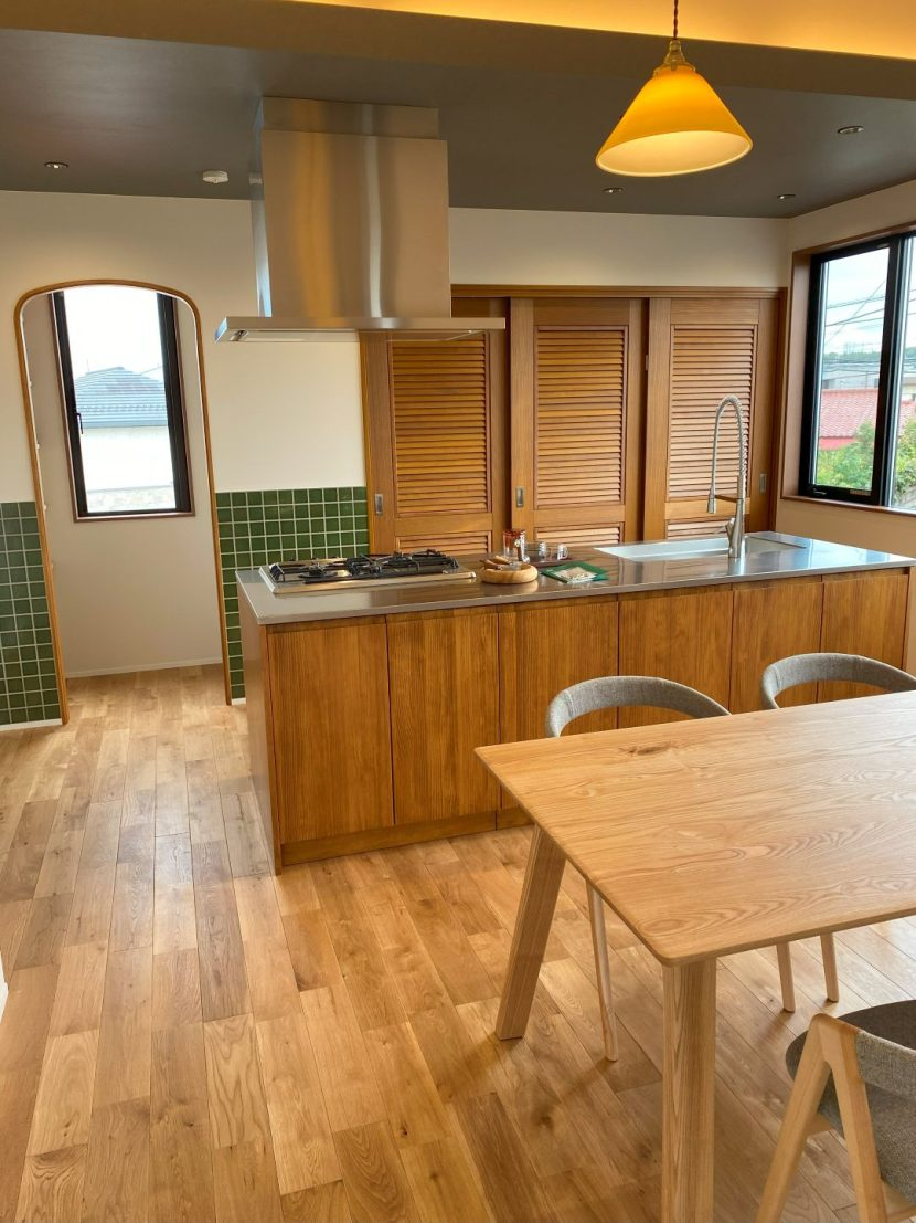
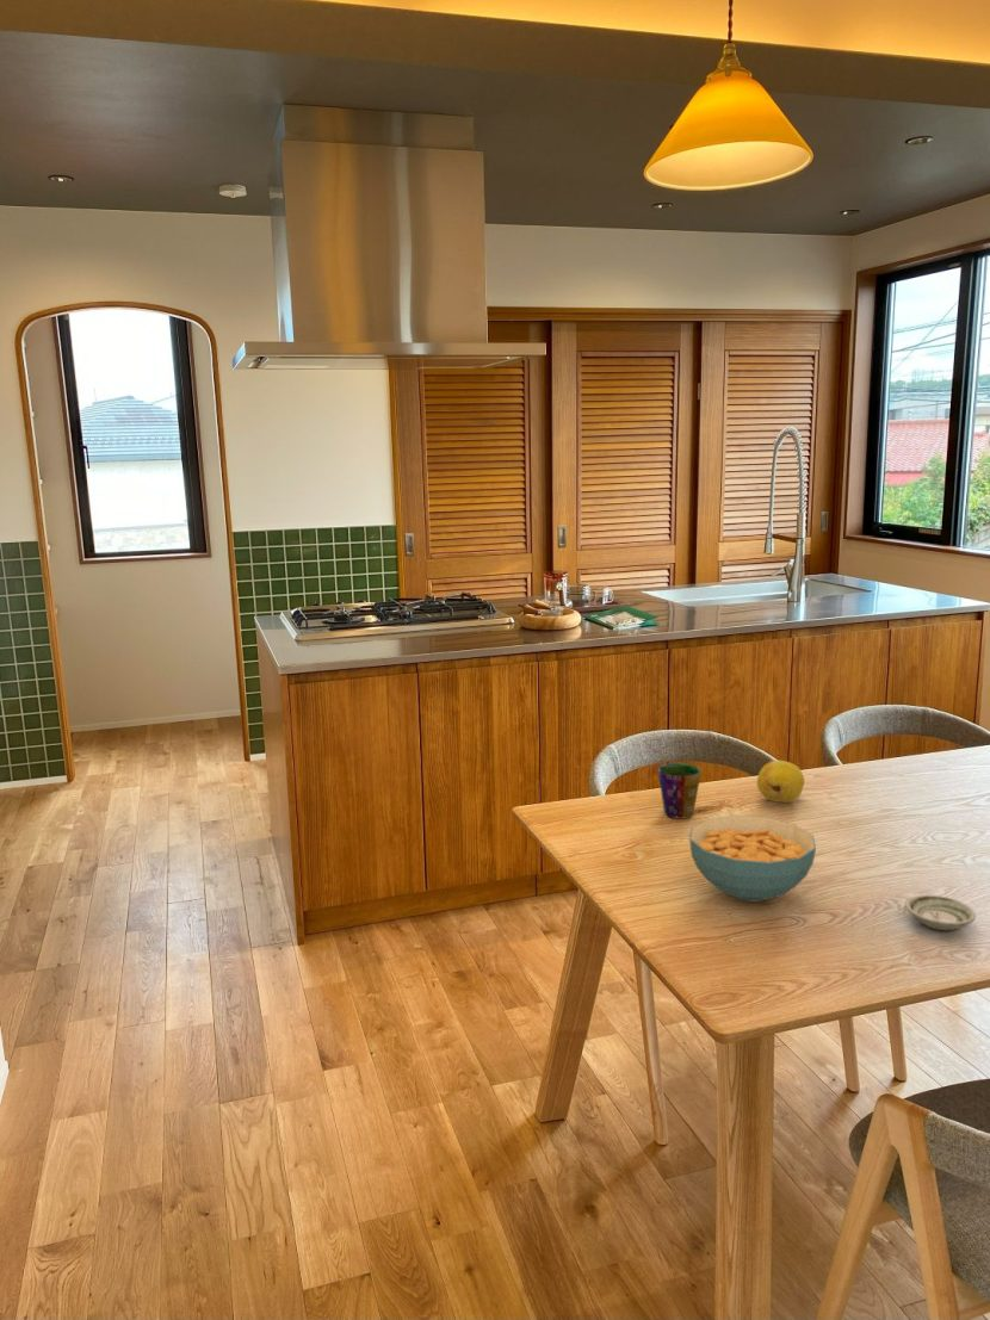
+ saucer (939, 915)
+ fruit (780, 781)
+ cereal bowl (750, 866)
+ cup (677, 793)
